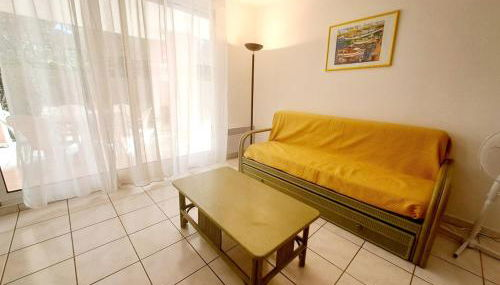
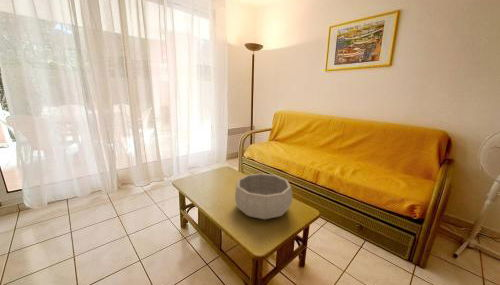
+ decorative bowl (262, 195)
